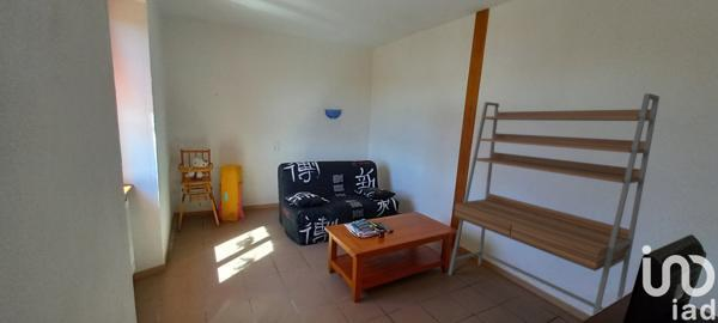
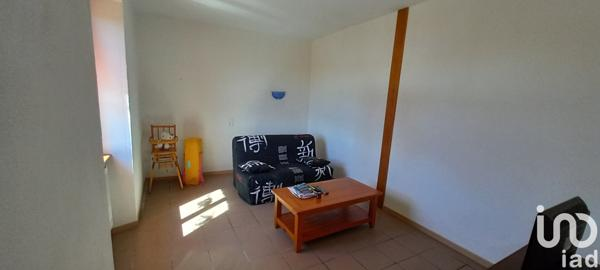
- shelving unit (530, 205)
